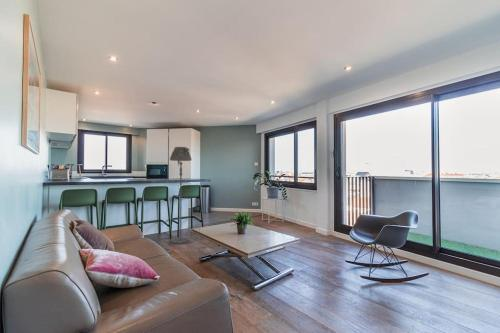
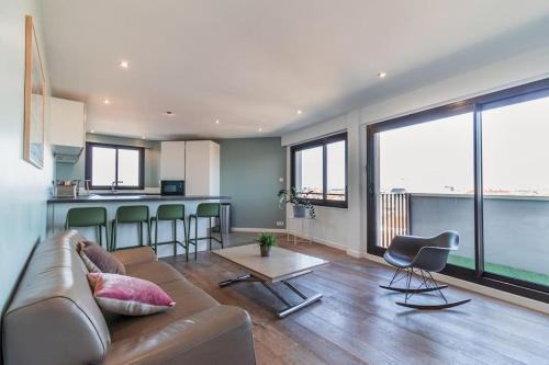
- floor lamp (180, 194)
